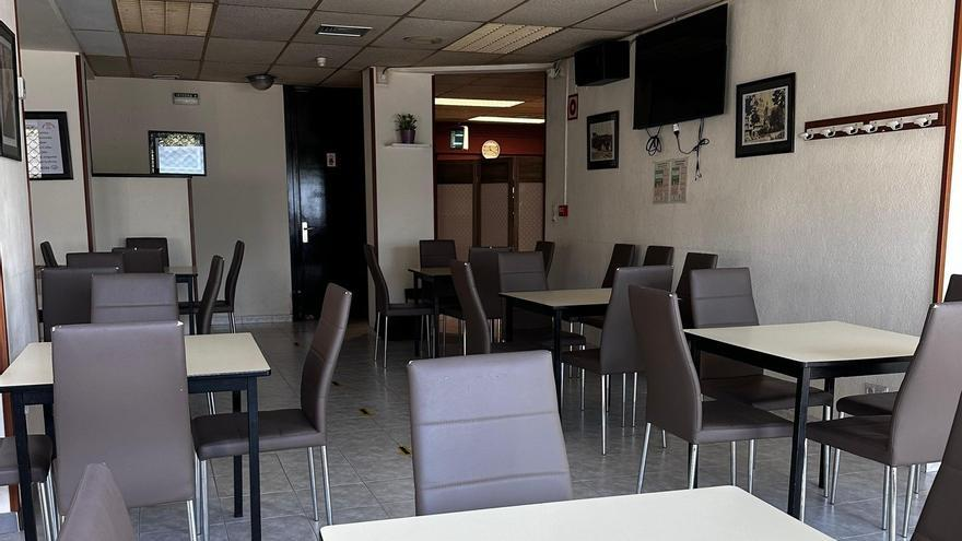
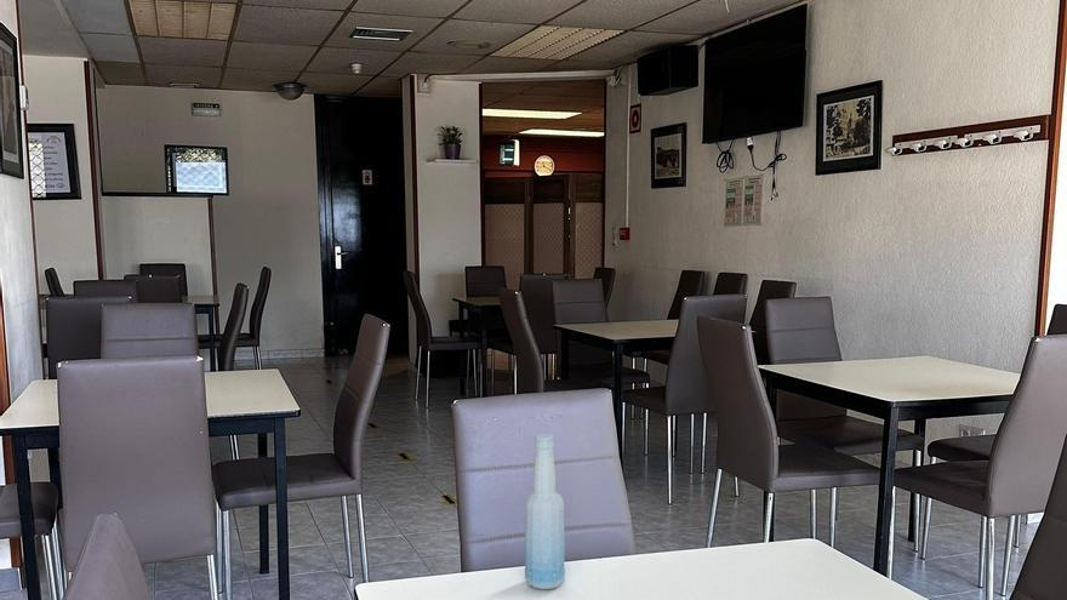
+ bottle (544, 509)
